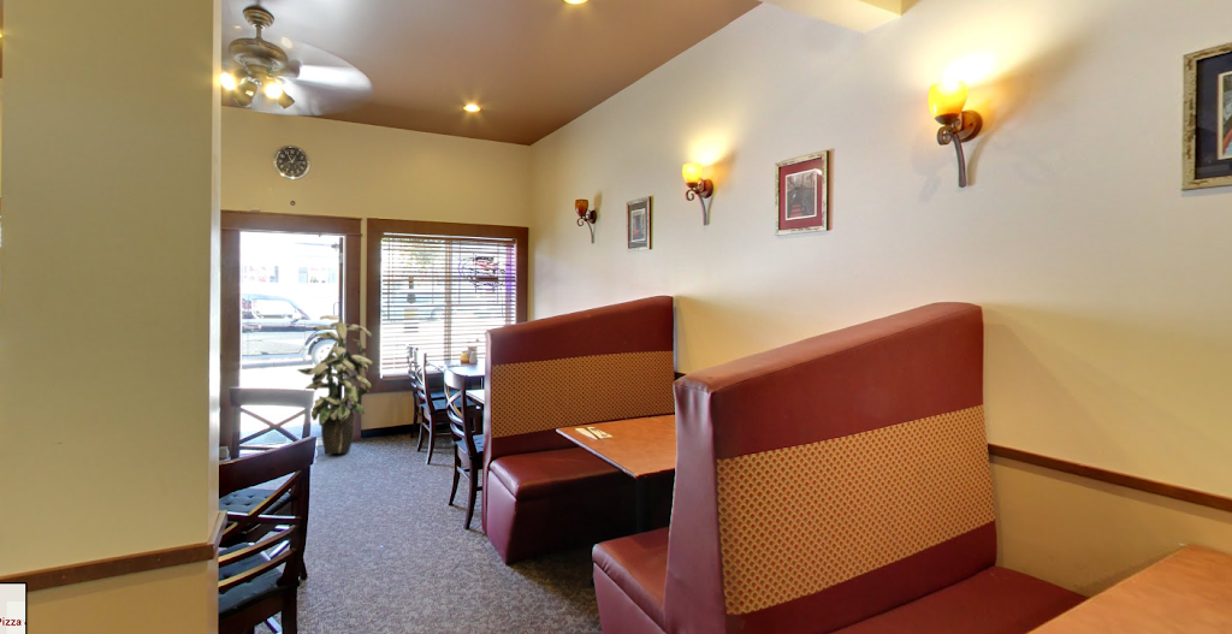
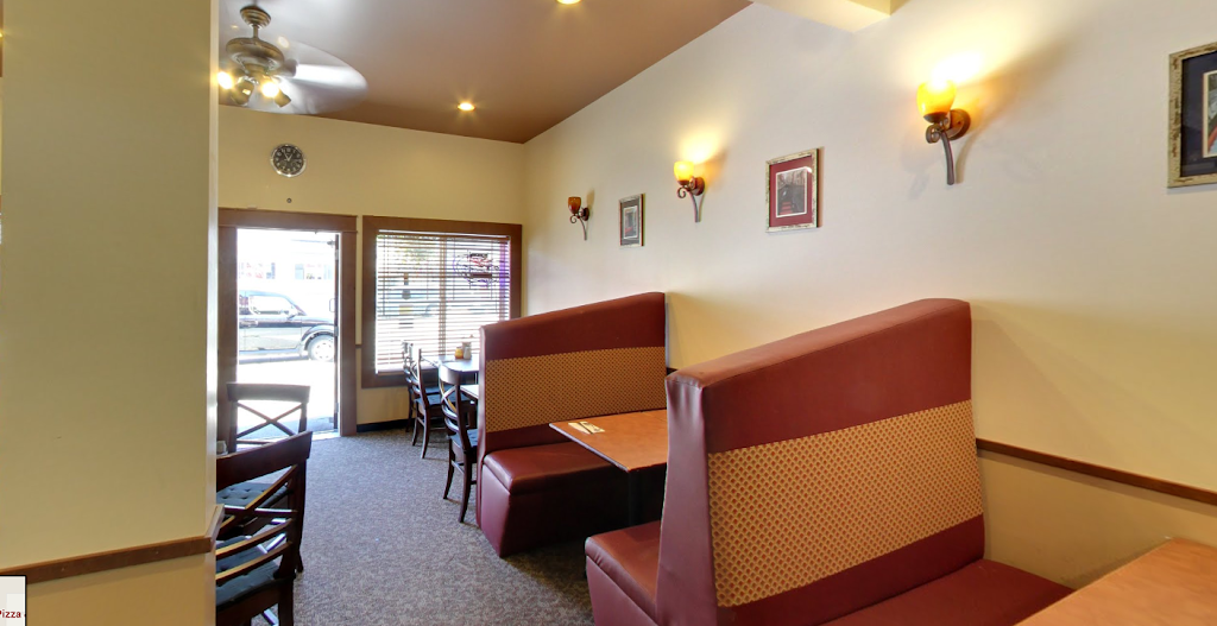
- indoor plant (336, 384)
